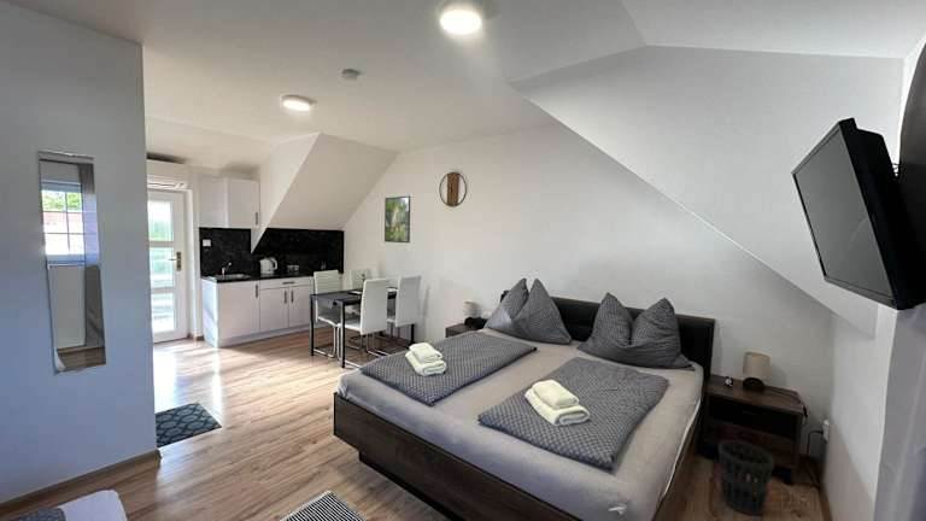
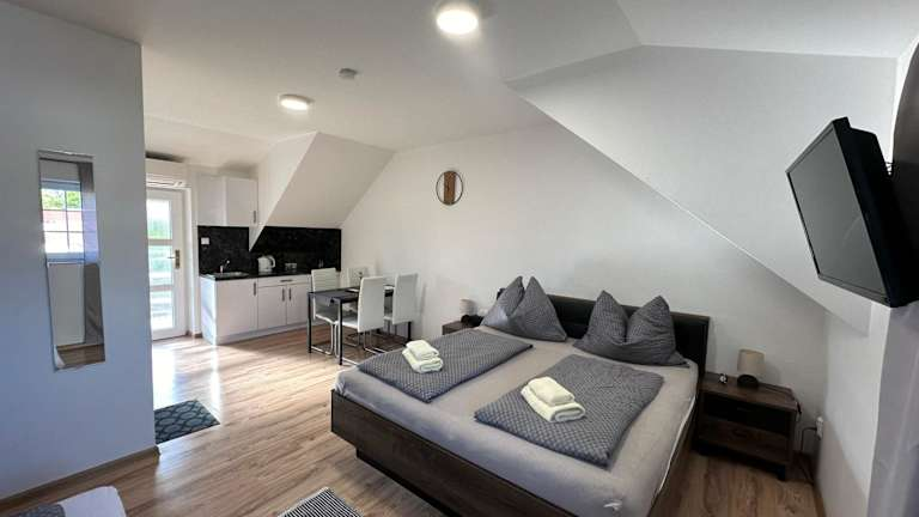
- wastebasket (743, 476)
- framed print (397, 219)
